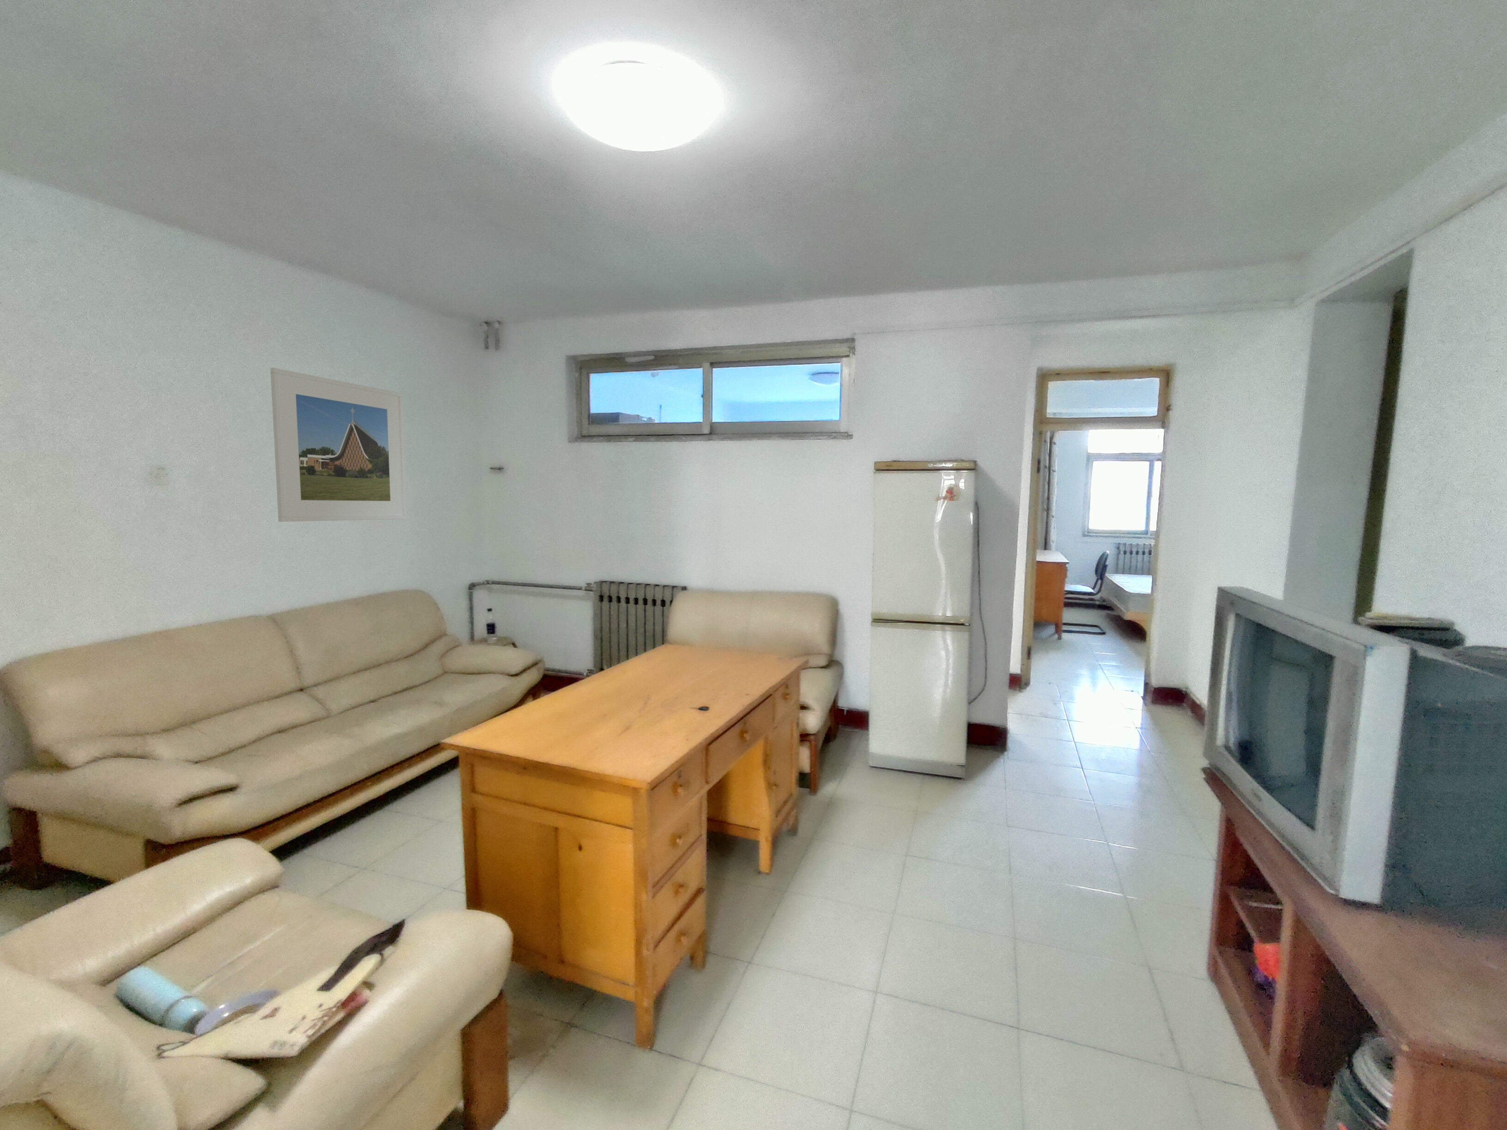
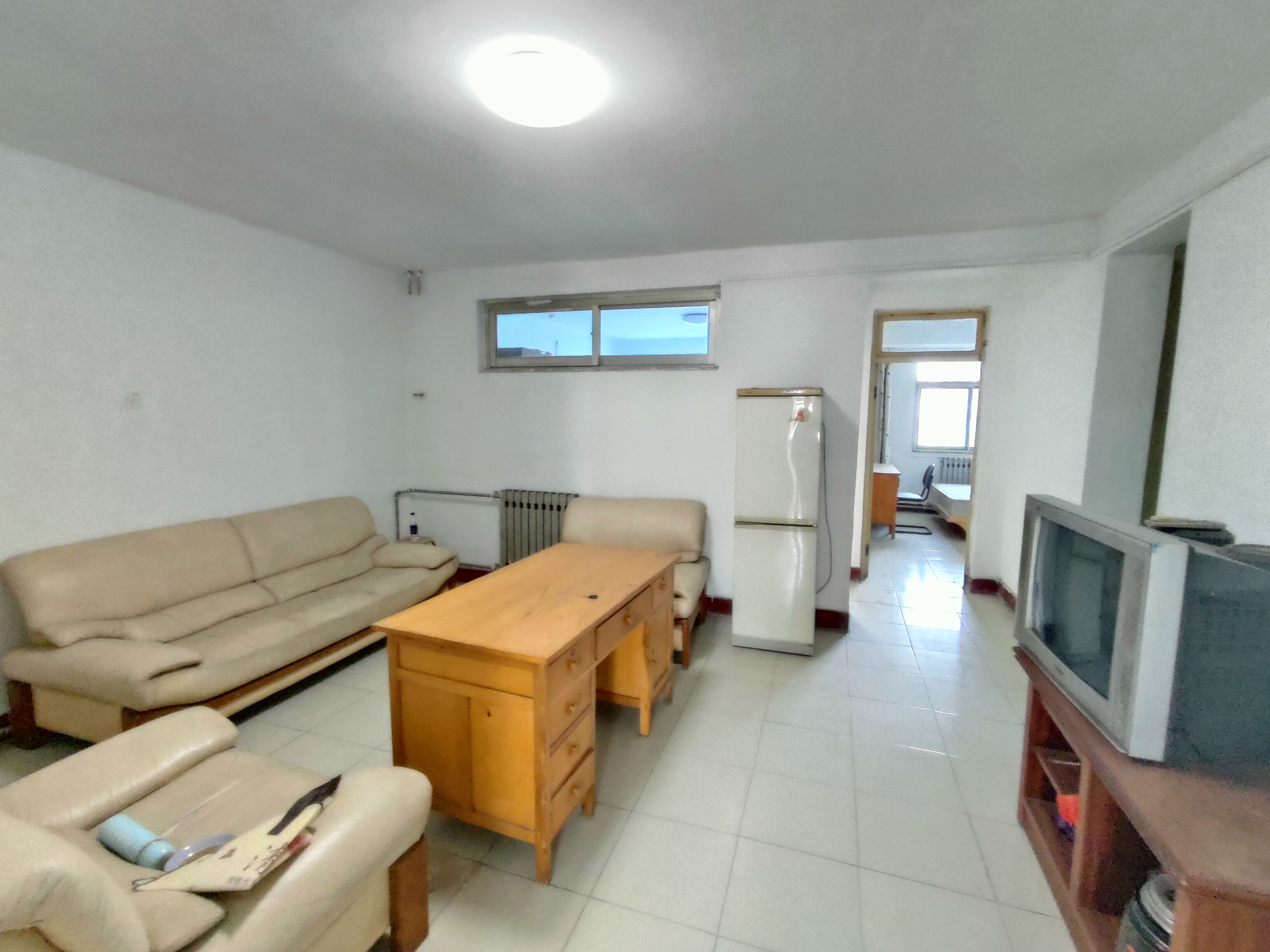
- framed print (345, 451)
